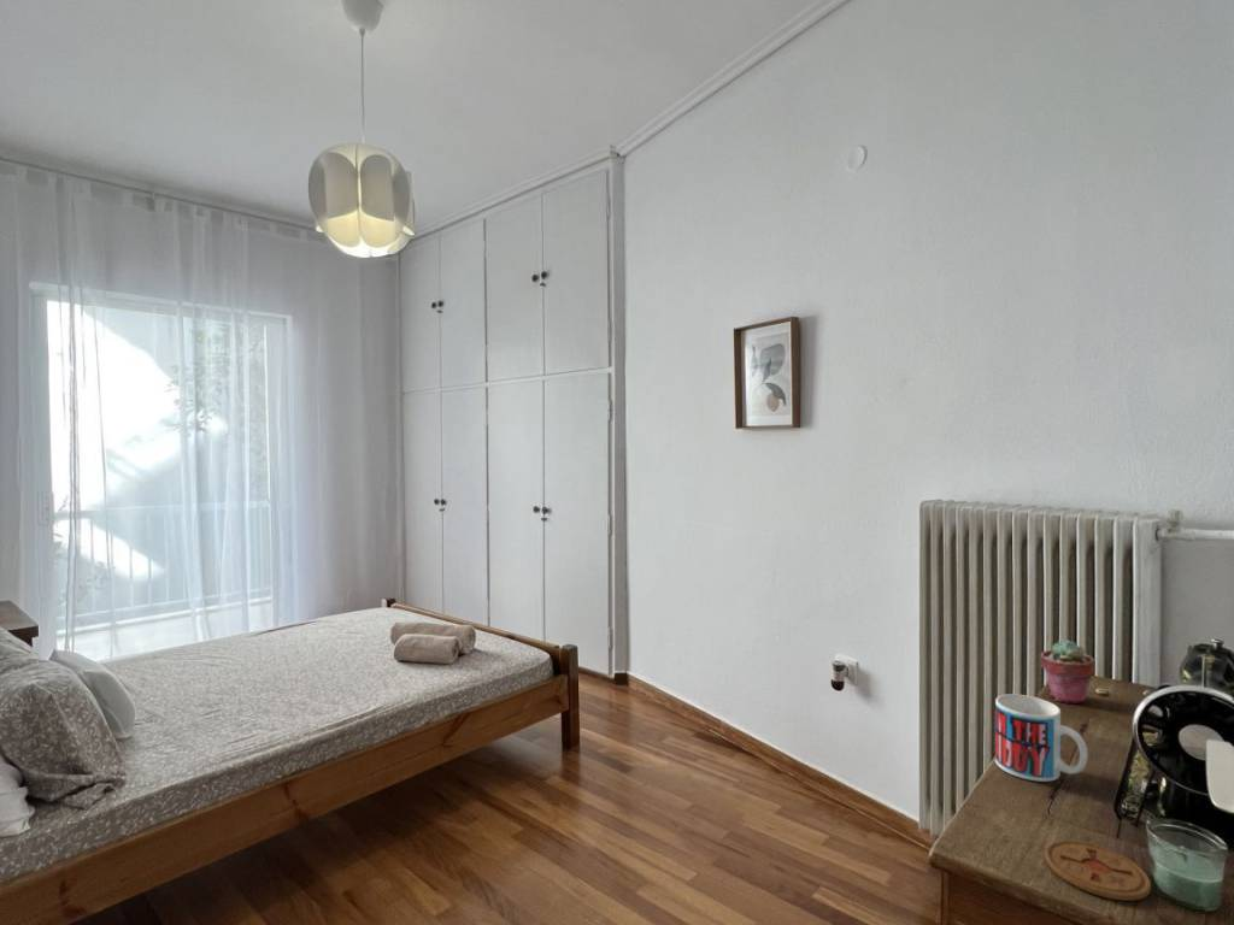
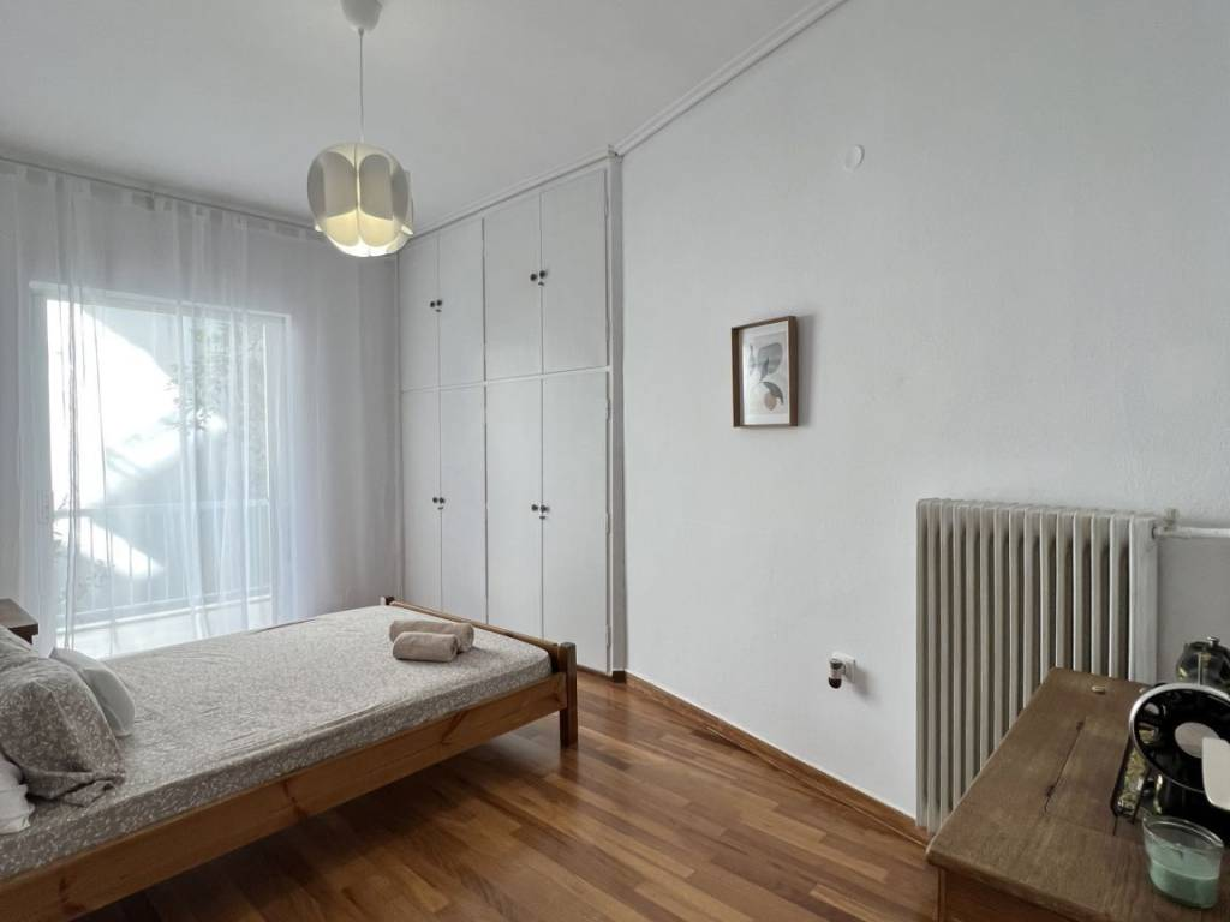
- coaster (1095, 868)
- potted succulent (1066, 668)
- mug (1039, 738)
